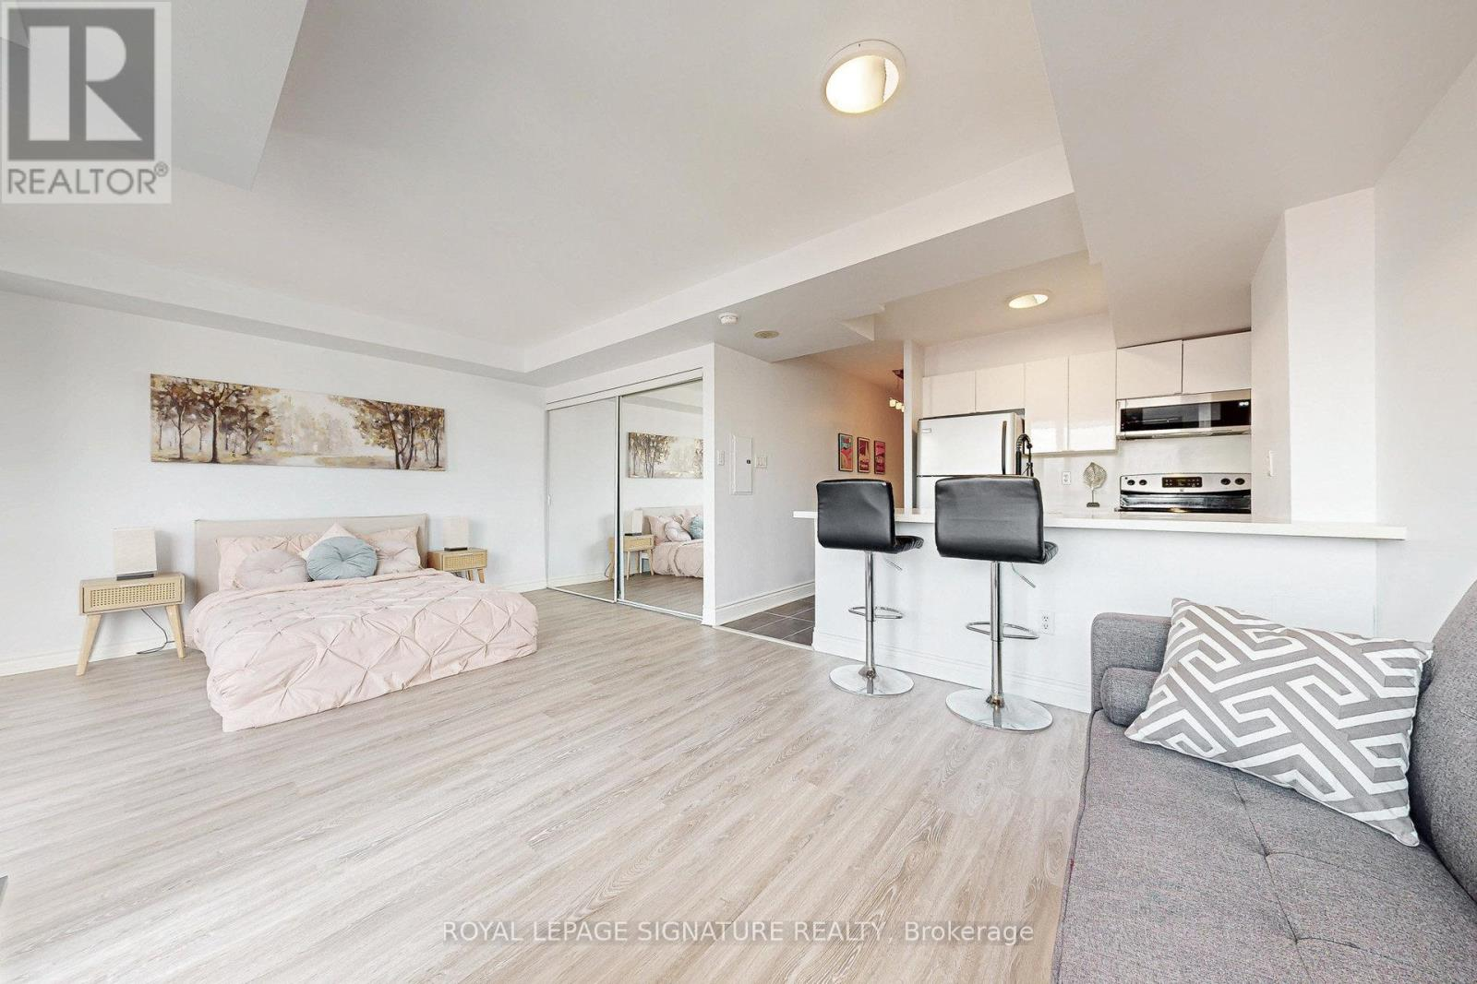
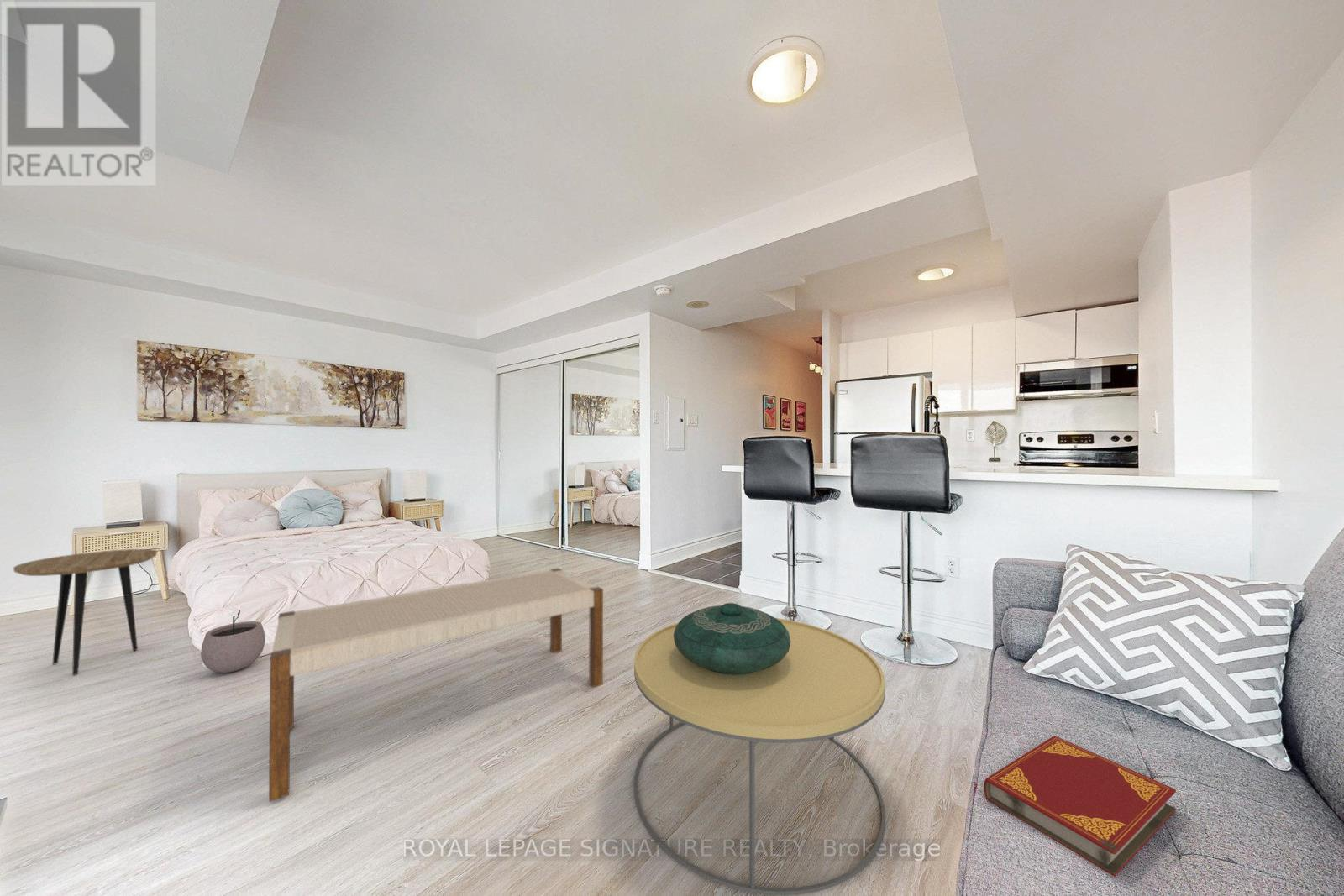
+ coffee table (753, 719)
+ side table (83, 610)
+ decorative bowl (731, 627)
+ bench (449, 639)
+ hardback book (1078, 794)
+ plant pot (234, 640)
